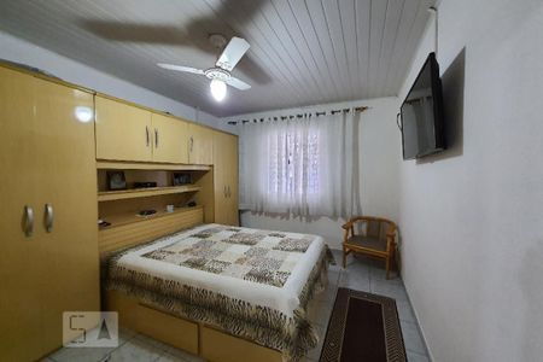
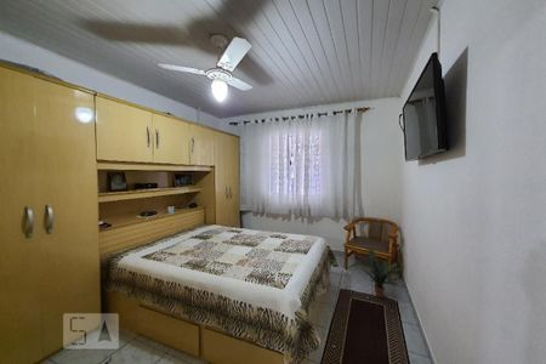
+ potted plant (379, 274)
